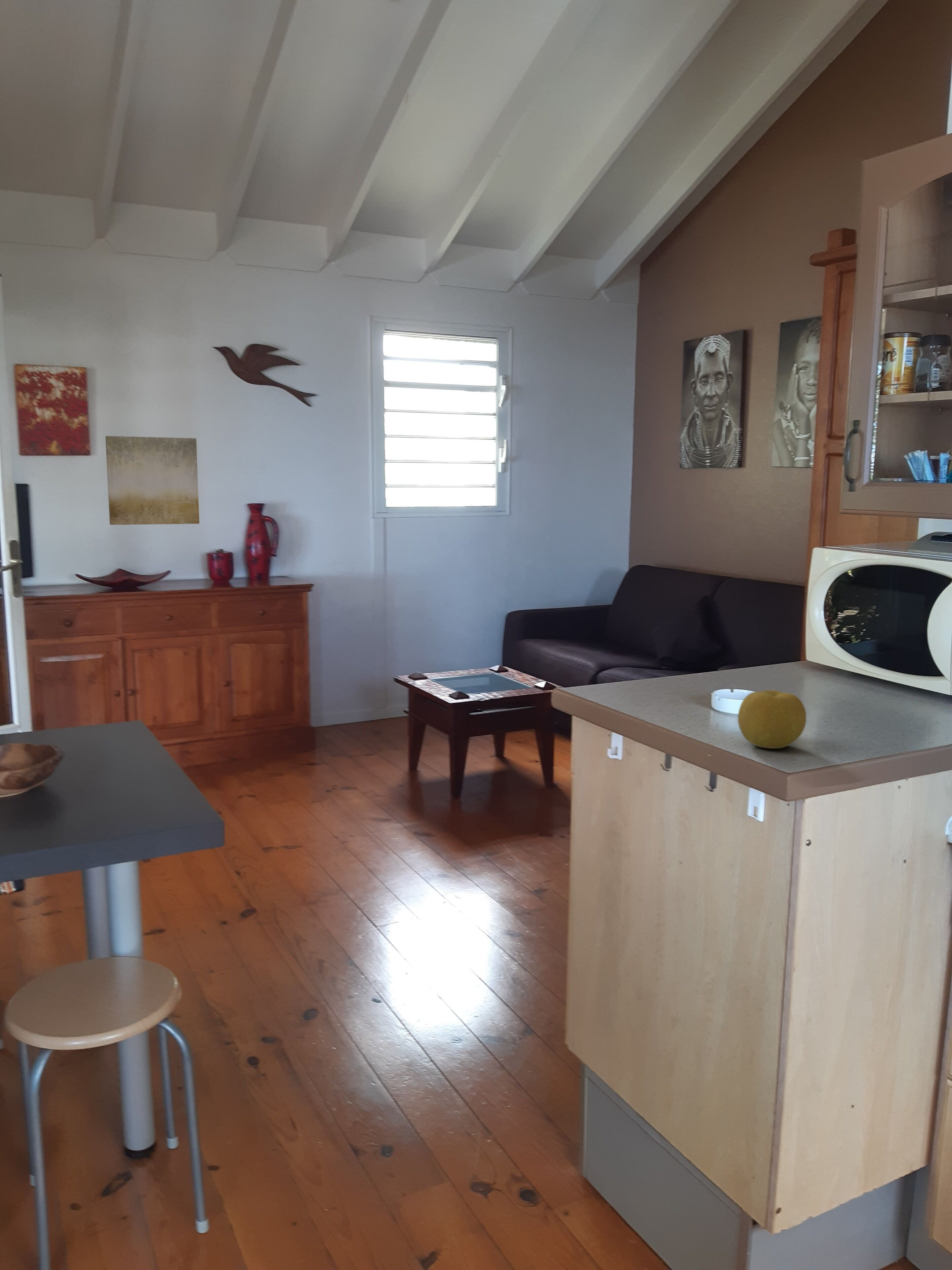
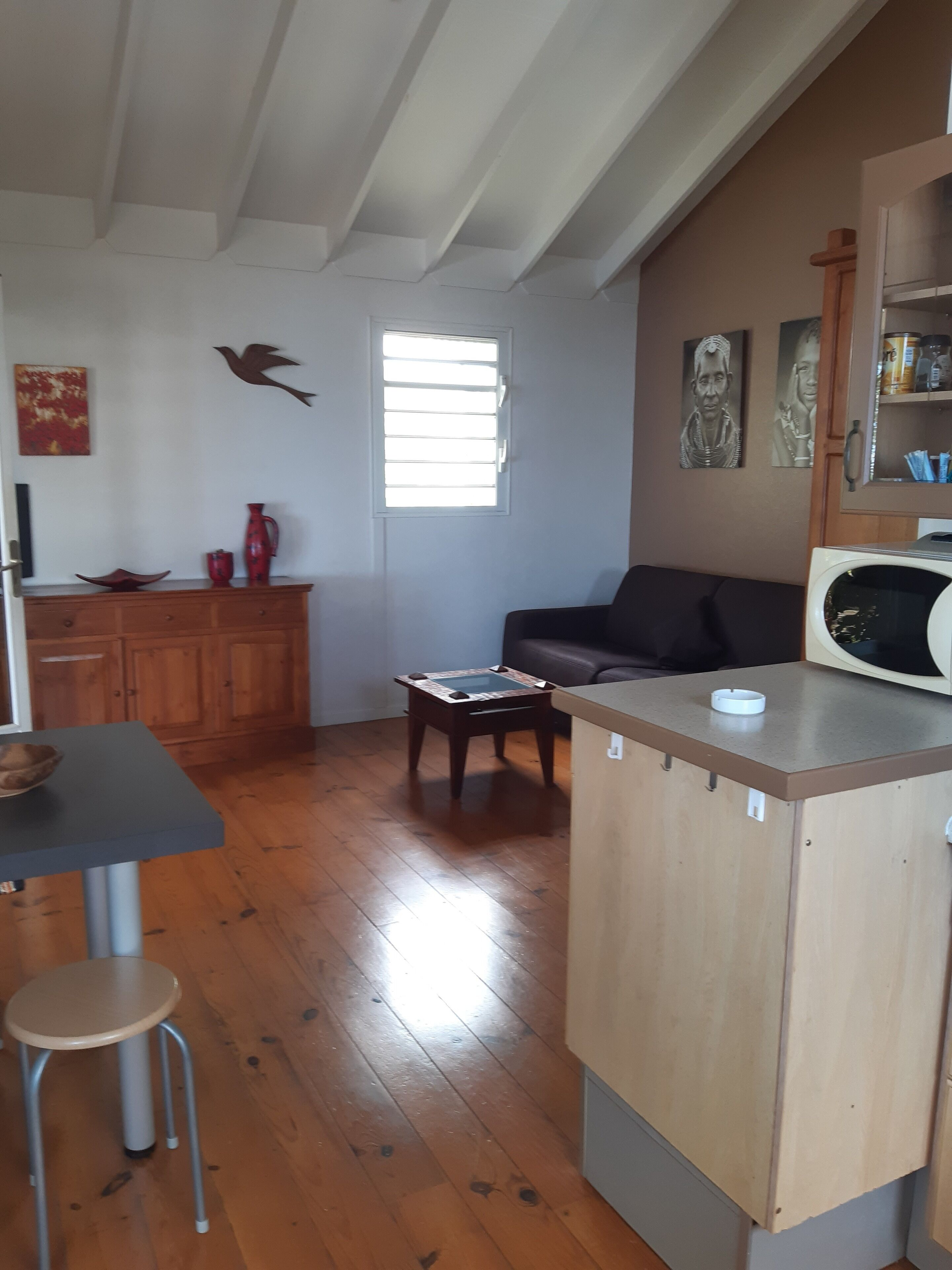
- wall art (153, 481)
- fruit (771, 718)
